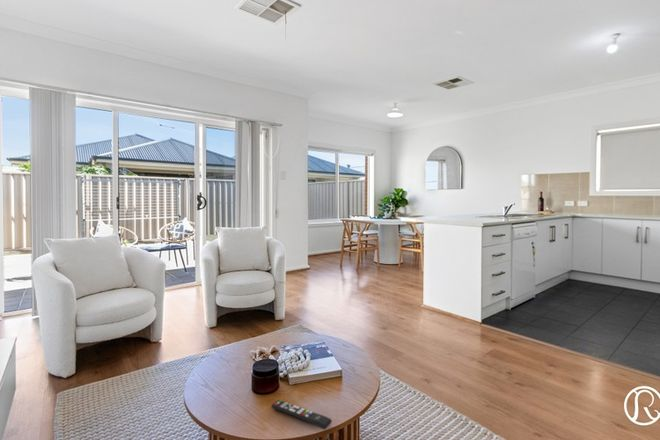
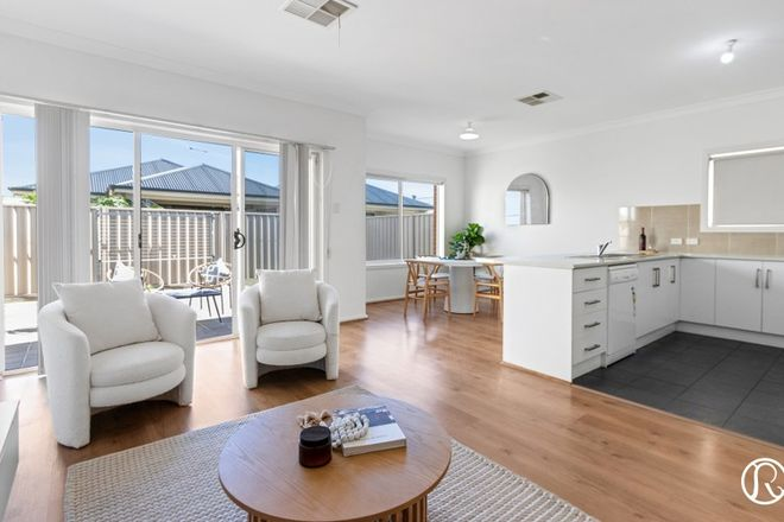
- remote control (300, 413)
